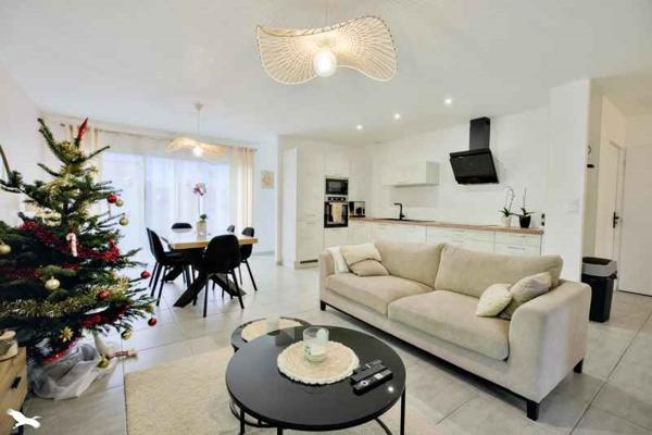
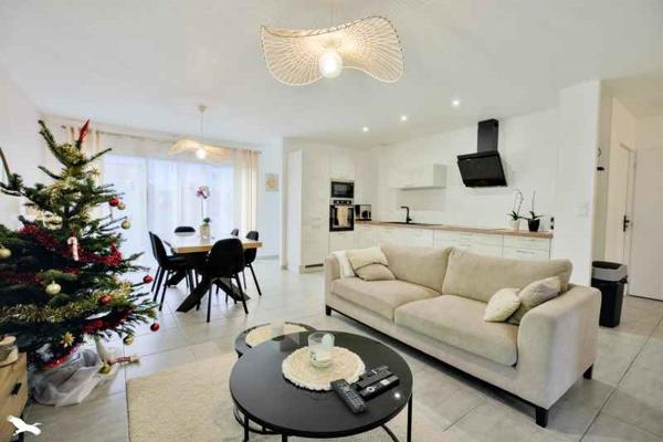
+ remote control (347, 393)
